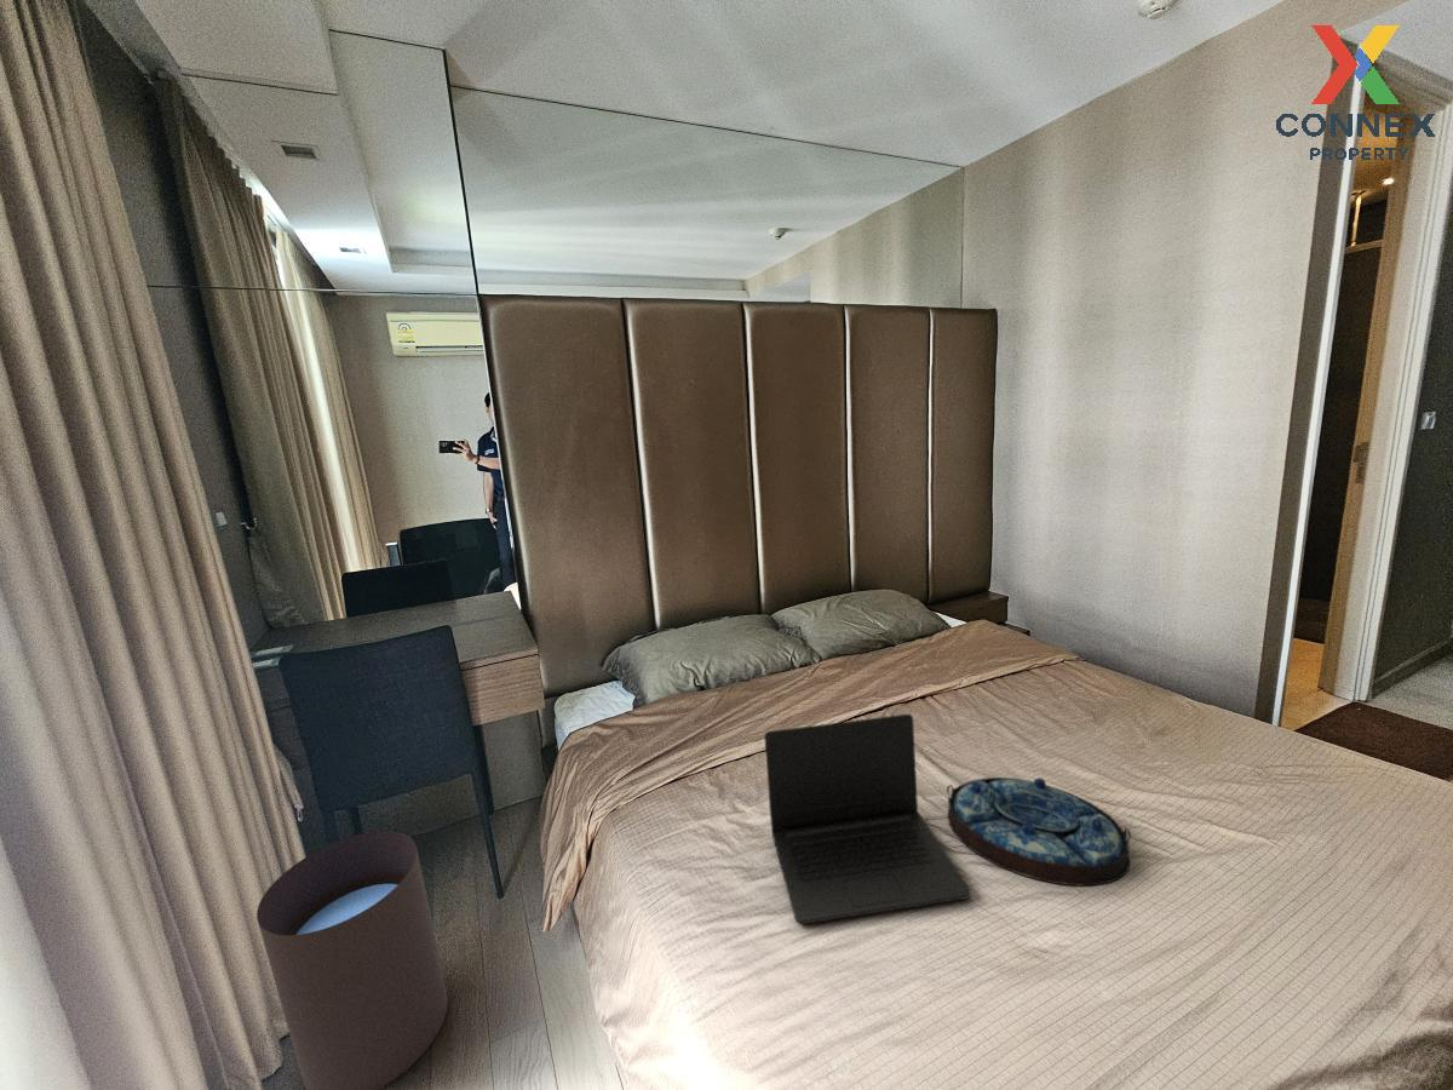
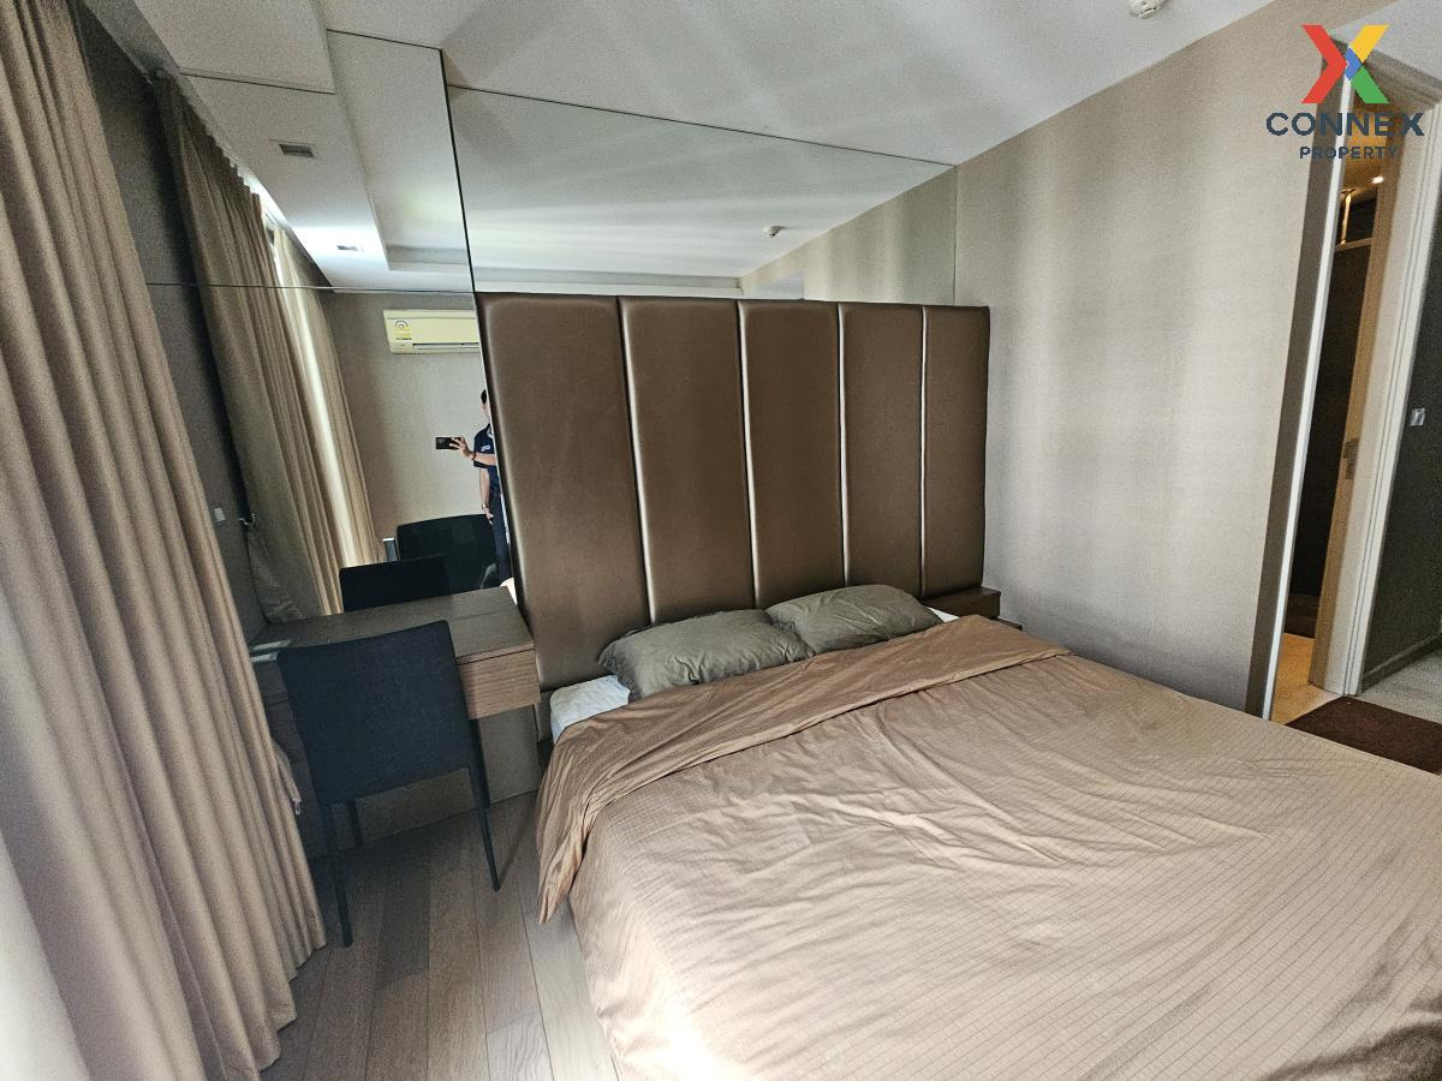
- laptop (860, 809)
- serving tray (1032, 816)
- waste bin (360, 956)
